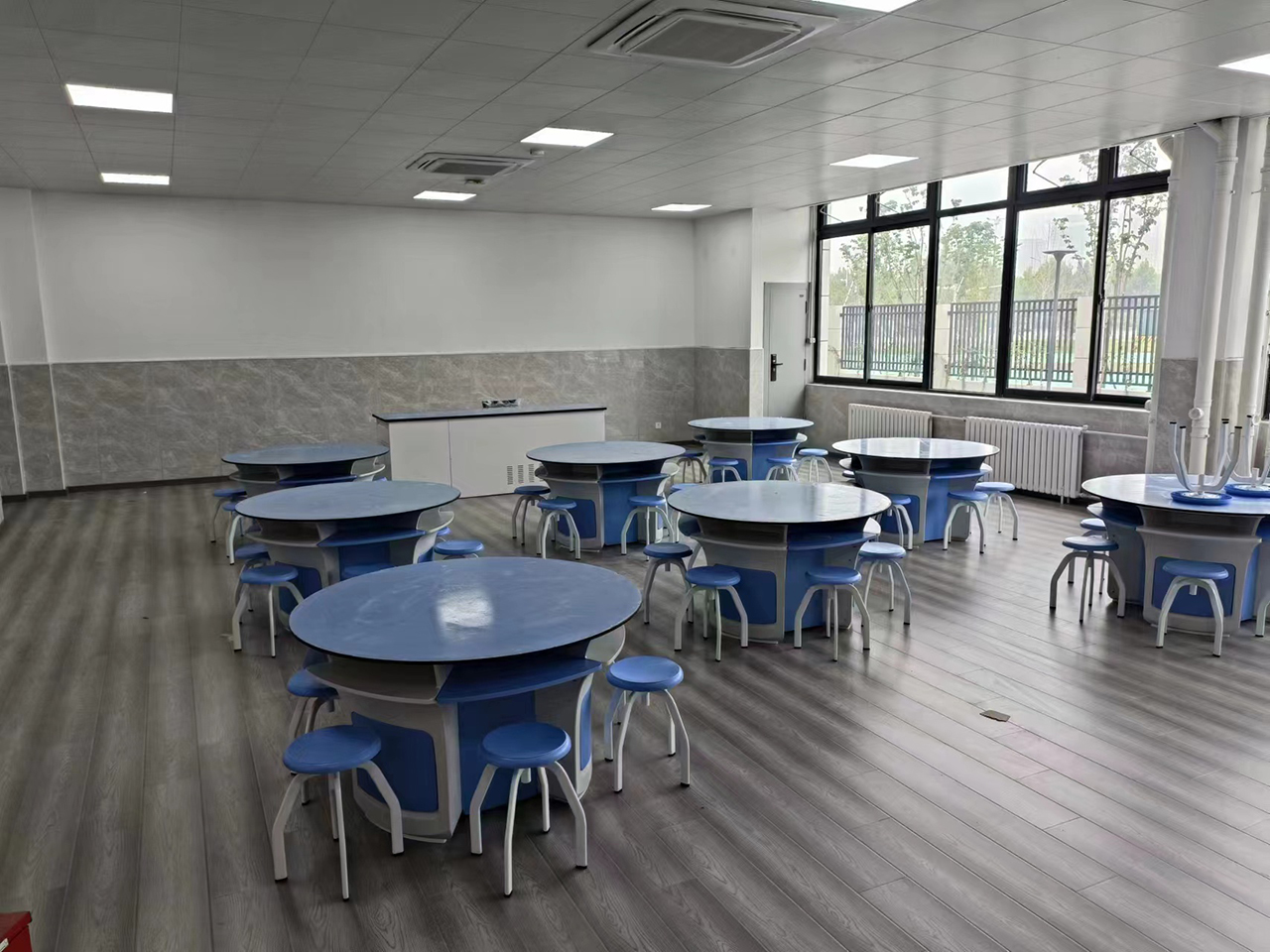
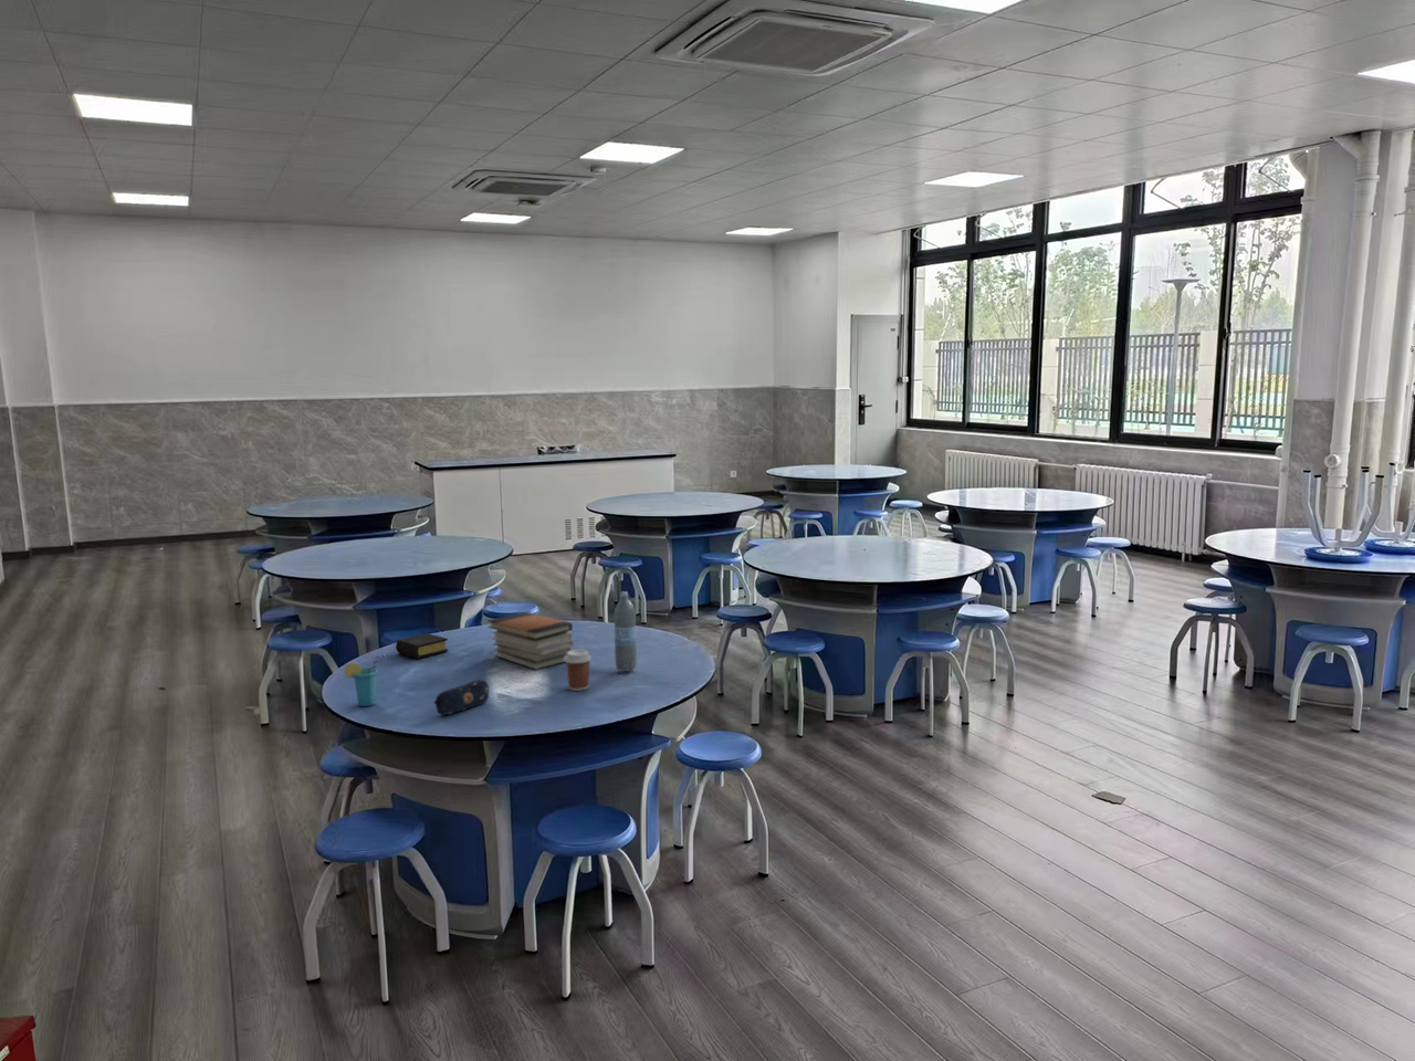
+ pencil case (462, 698)
+ book stack (530, 640)
+ cup (368, 680)
+ book (421, 645)
+ coffee cup (577, 670)
+ water bottle (625, 631)
